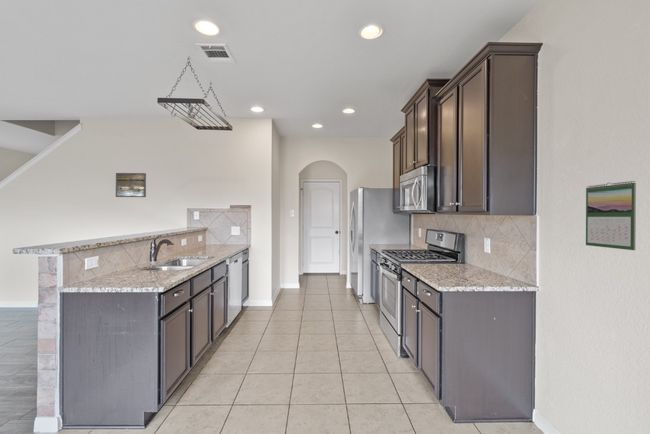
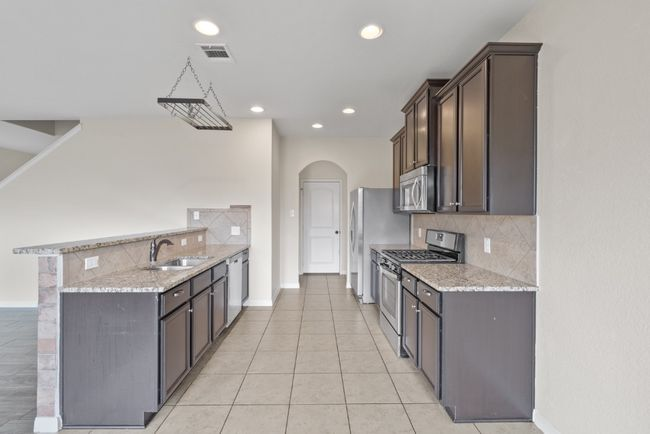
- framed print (130, 185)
- calendar (608, 215)
